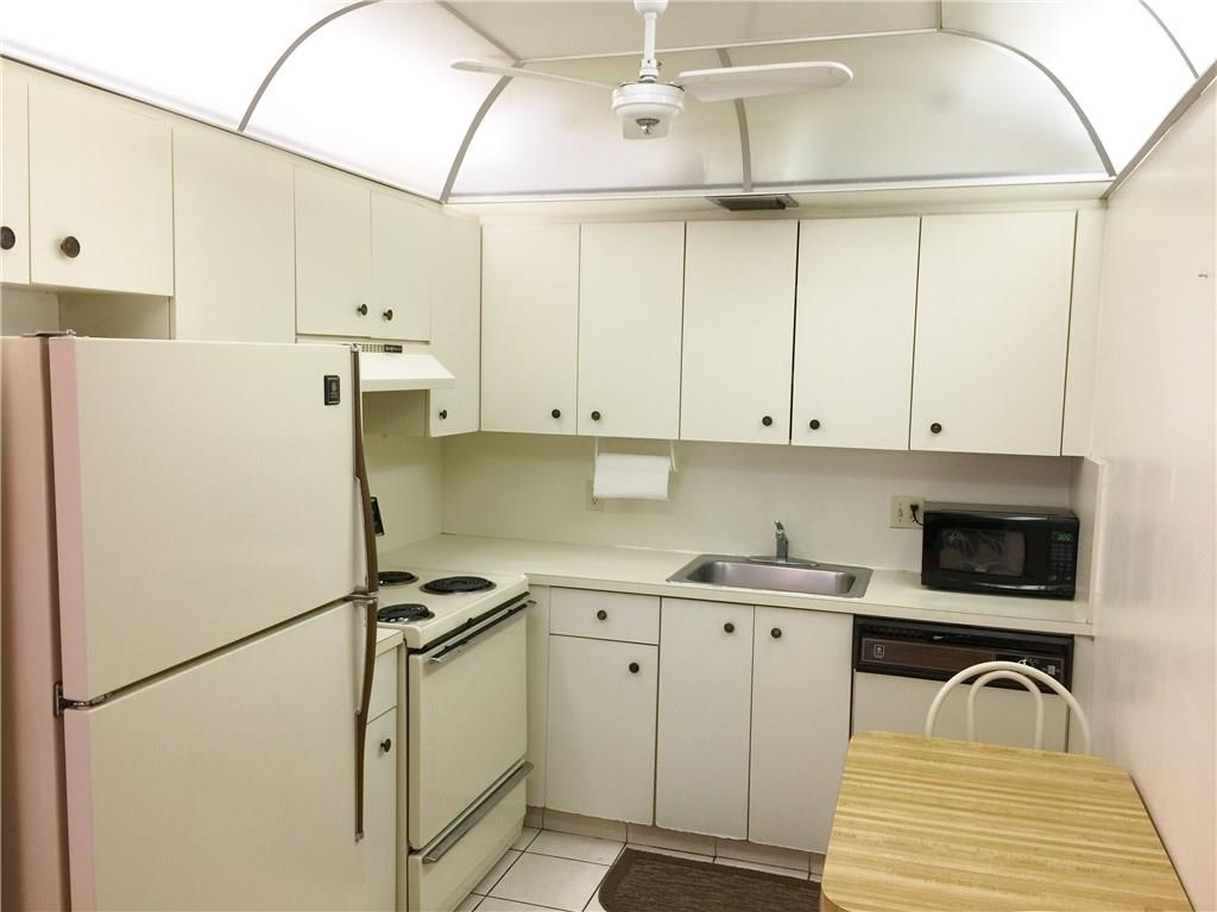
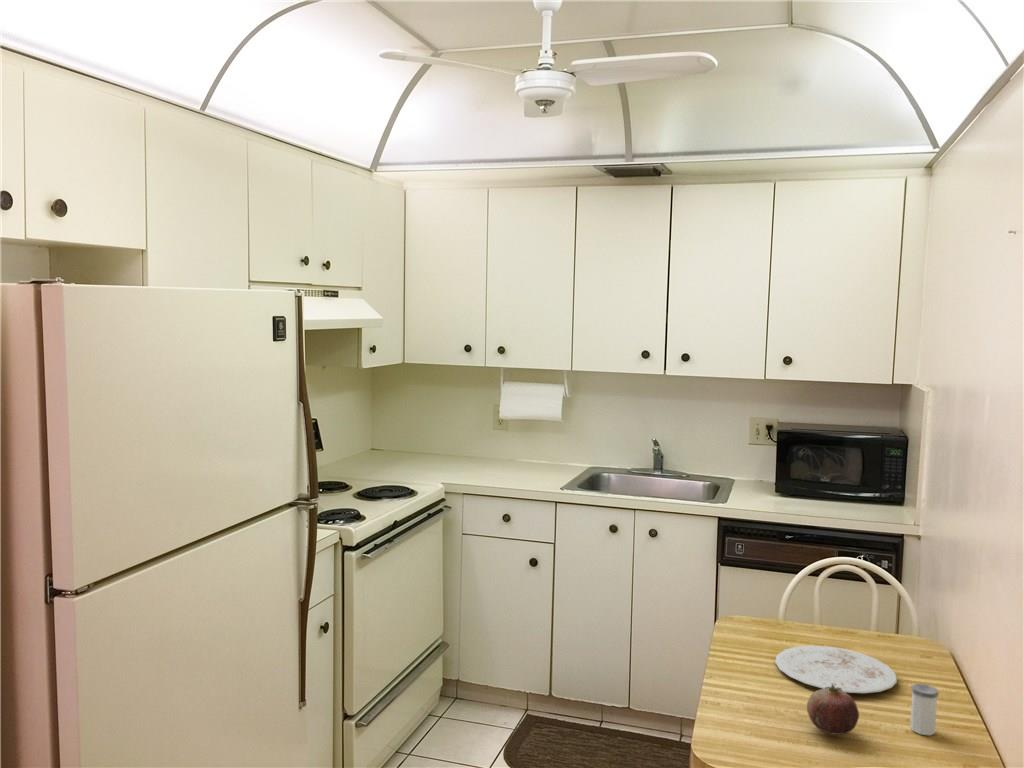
+ salt shaker (923, 709)
+ plate (834, 669)
+ fruit (832, 709)
